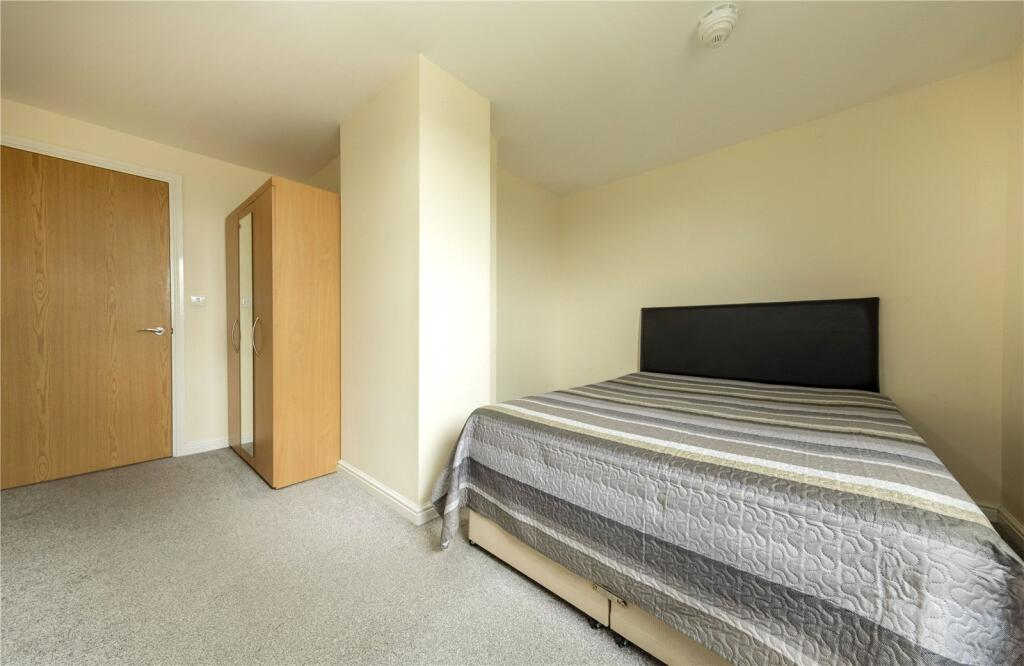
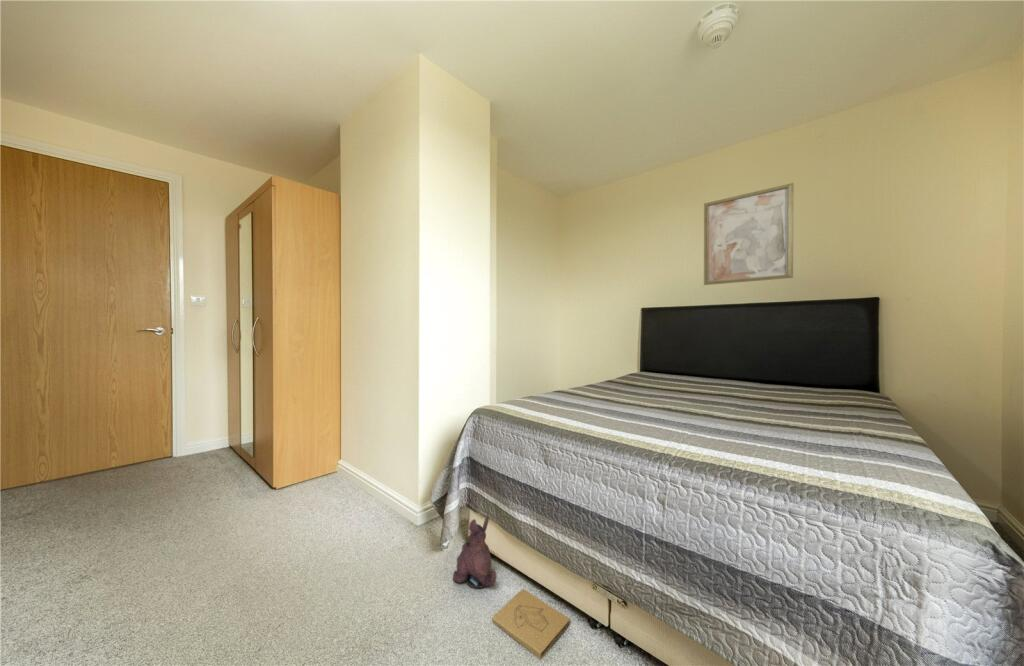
+ plush toy (481, 551)
+ box (530, 620)
+ wall art (745, 237)
